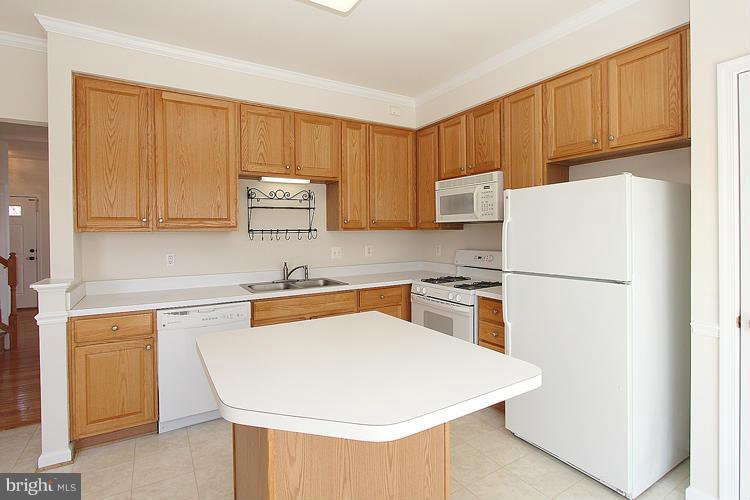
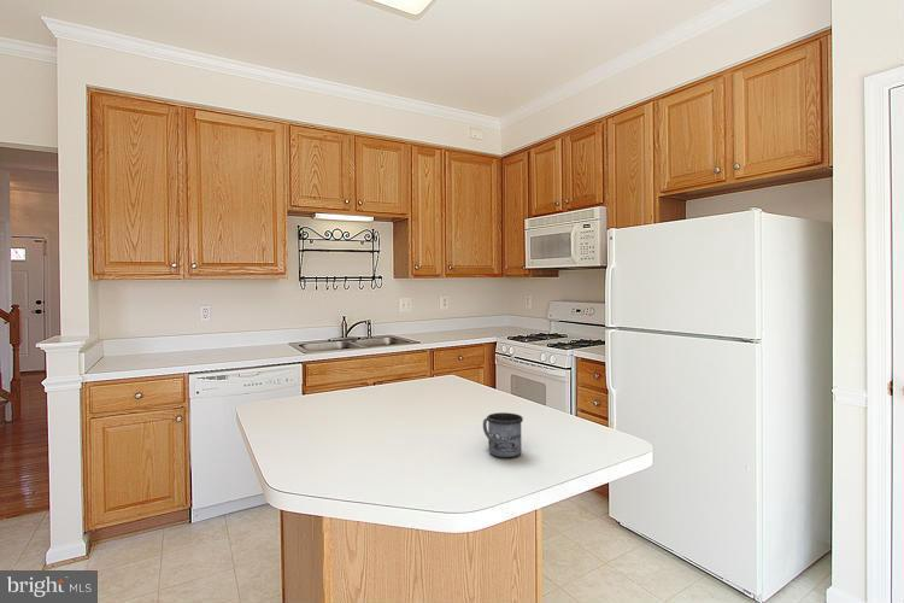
+ mug (500, 433)
